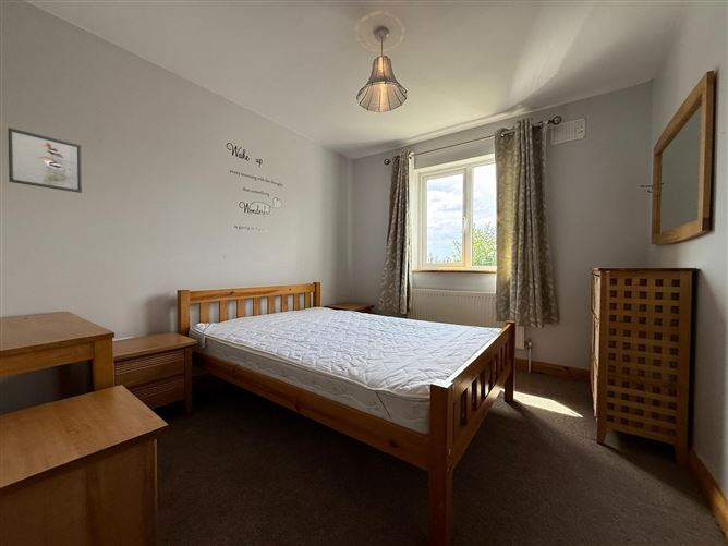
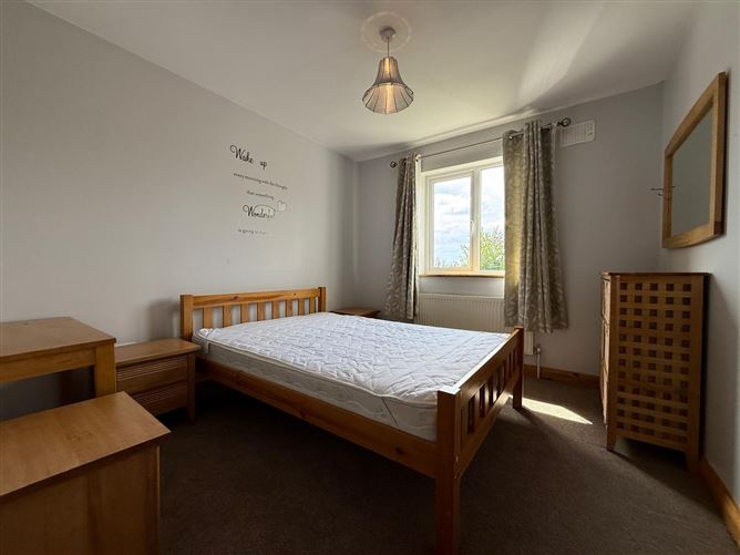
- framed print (47, 162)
